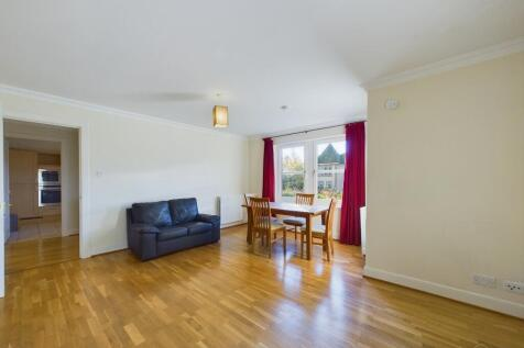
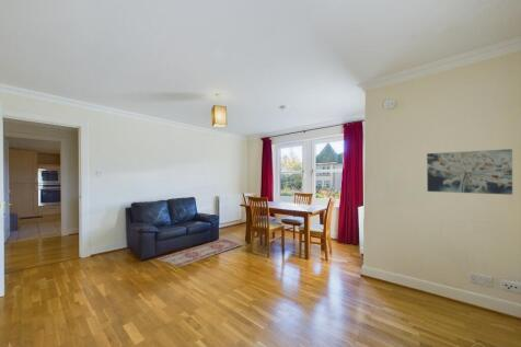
+ wall art (465, 172)
+ rug (192, 254)
